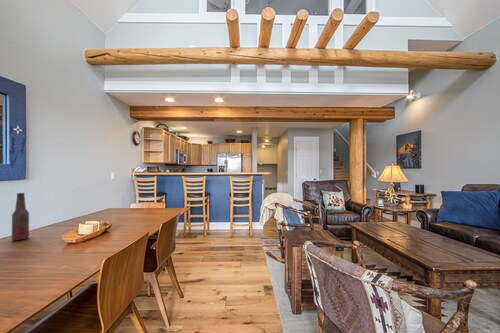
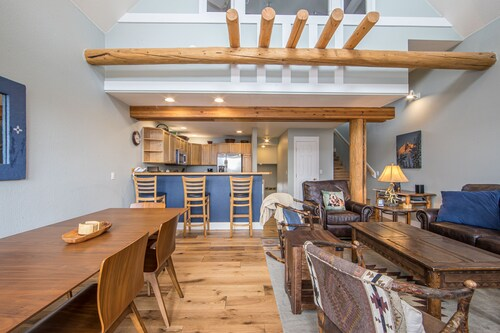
- bottle (20, 216)
